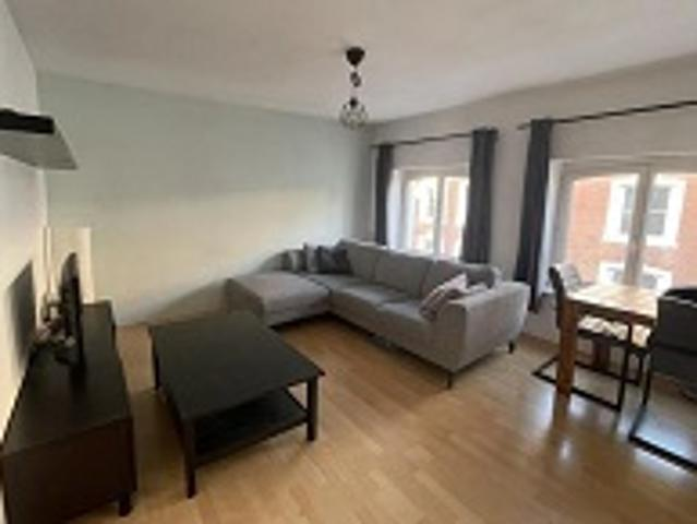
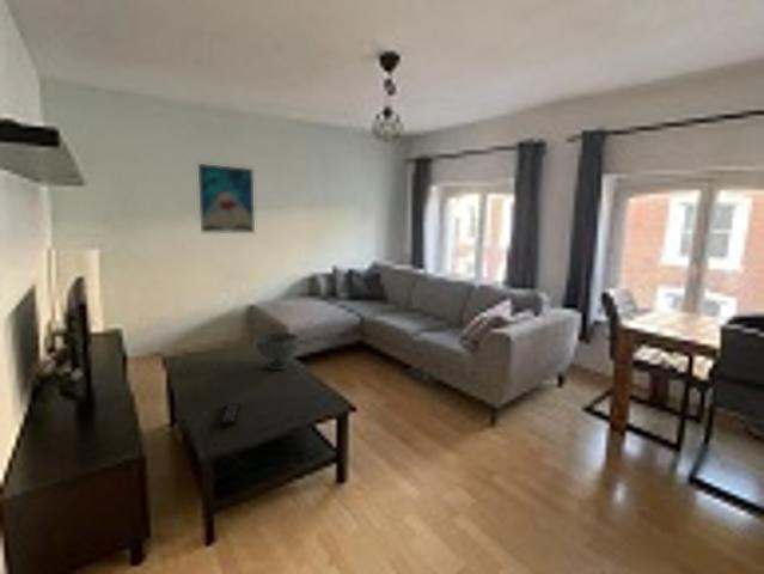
+ decorative bowl (277, 350)
+ wall art (227, 200)
+ remote control (231, 413)
